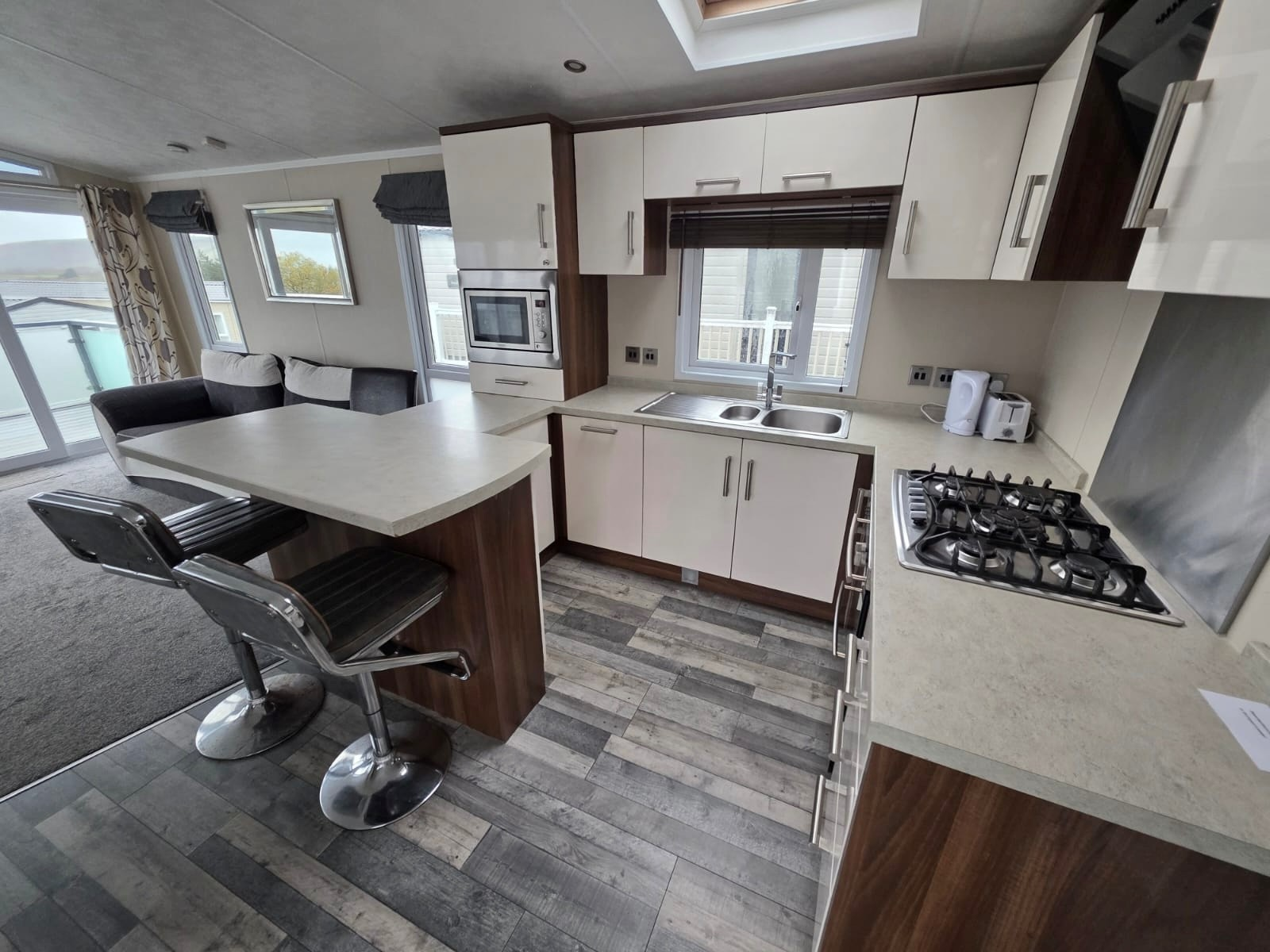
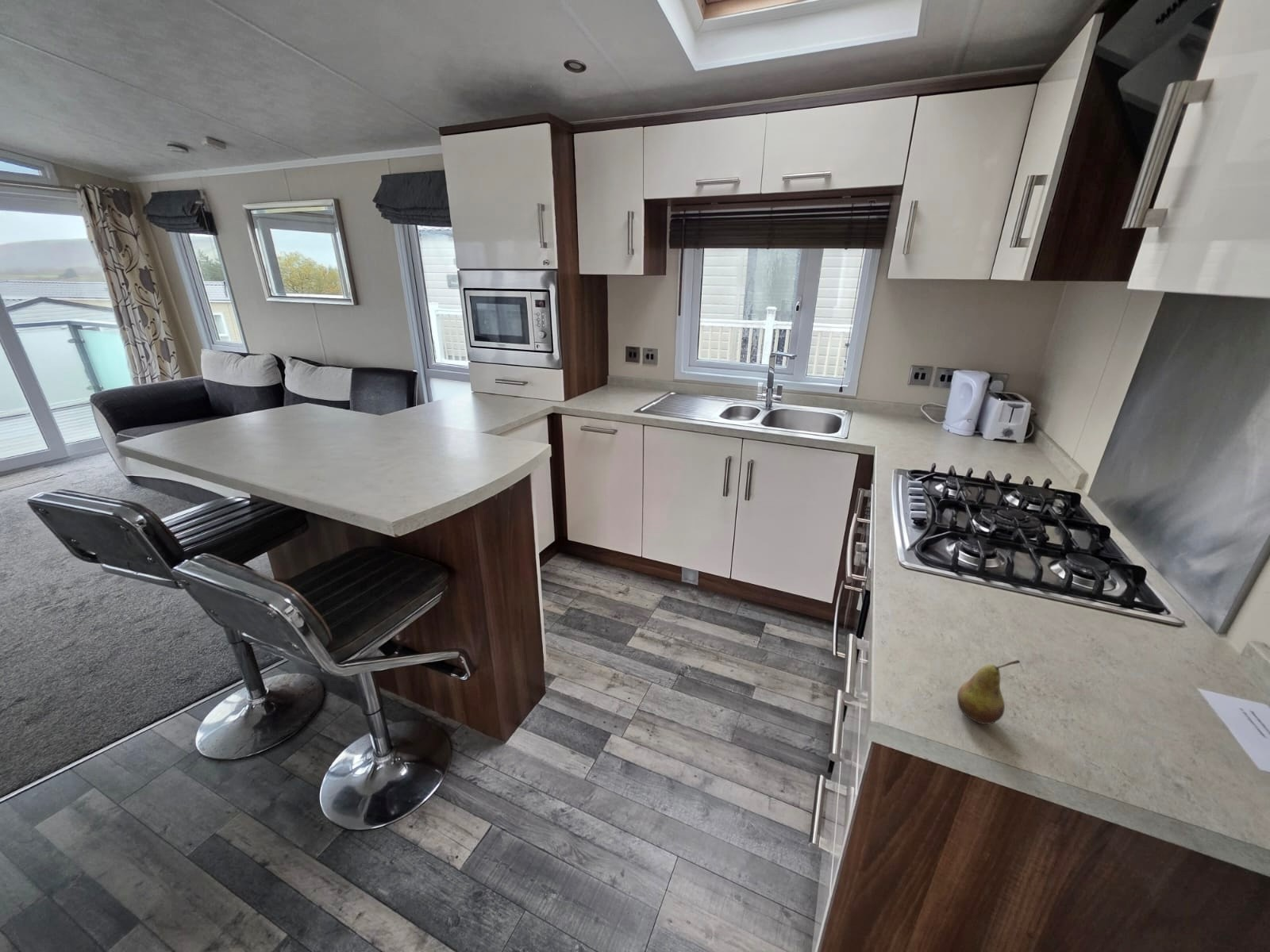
+ fruit (985, 683)
